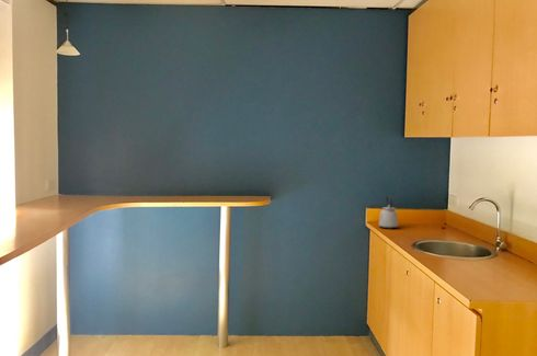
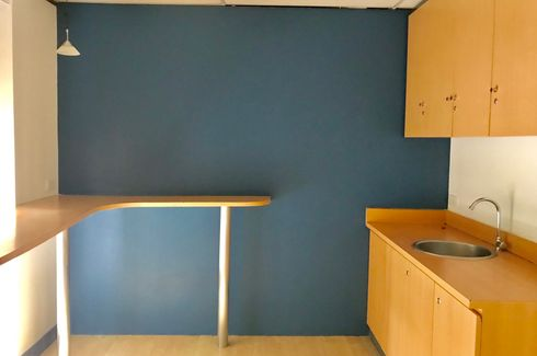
- kettle (388, 211)
